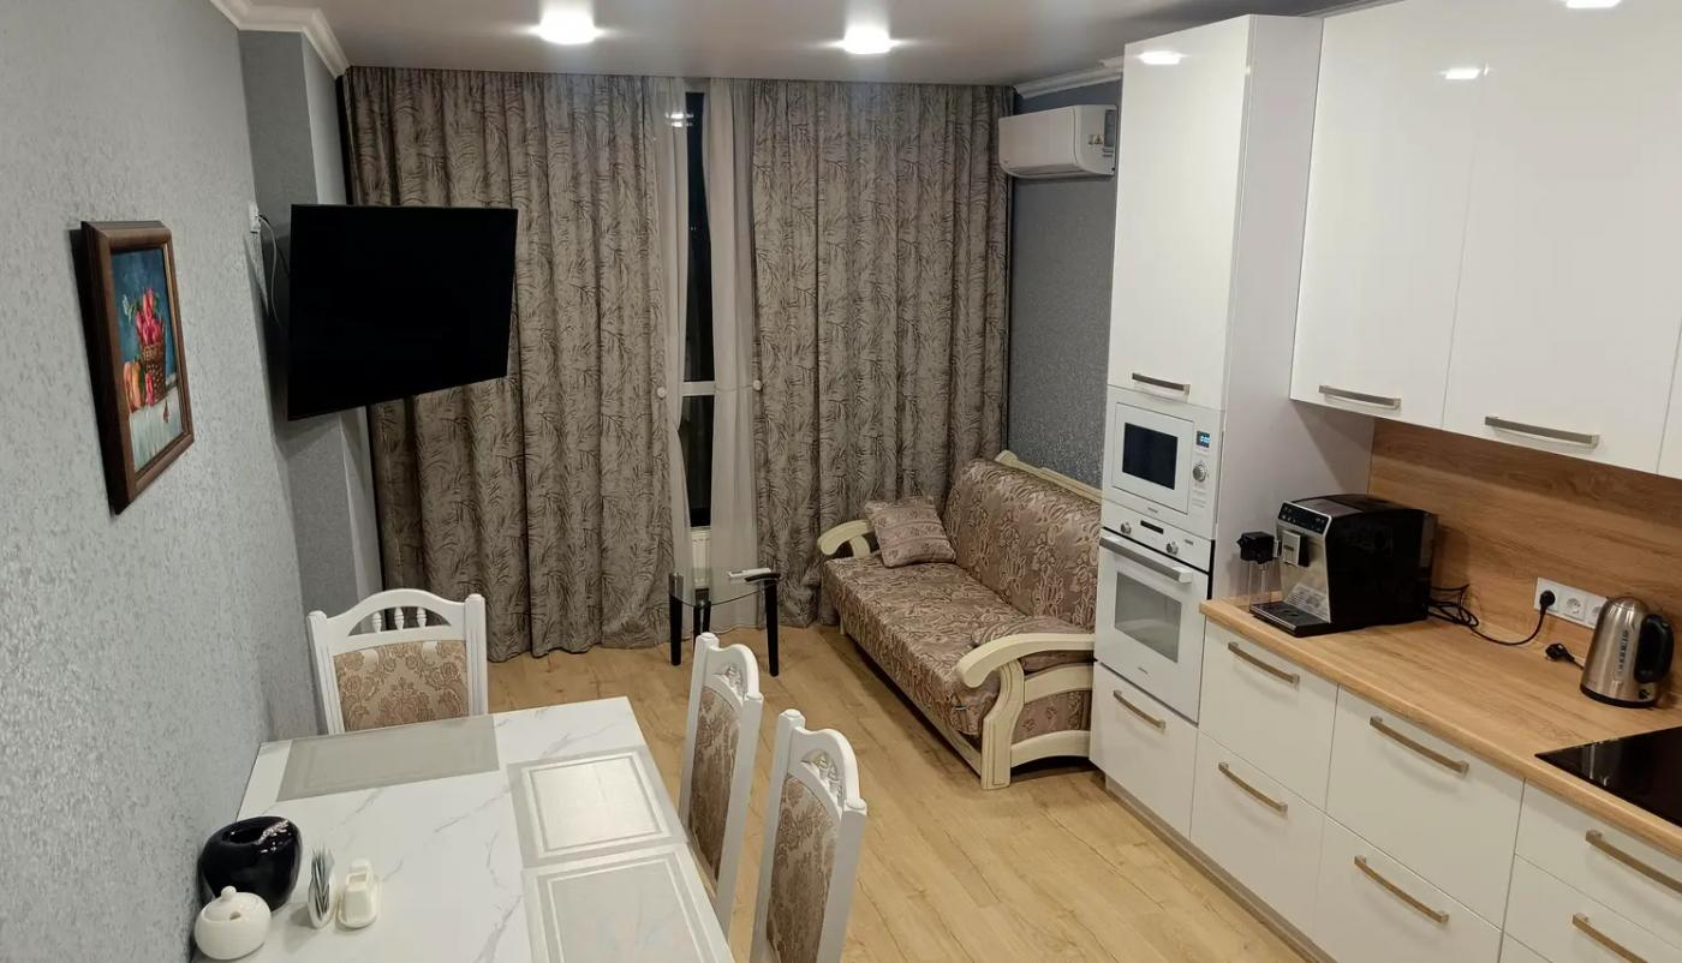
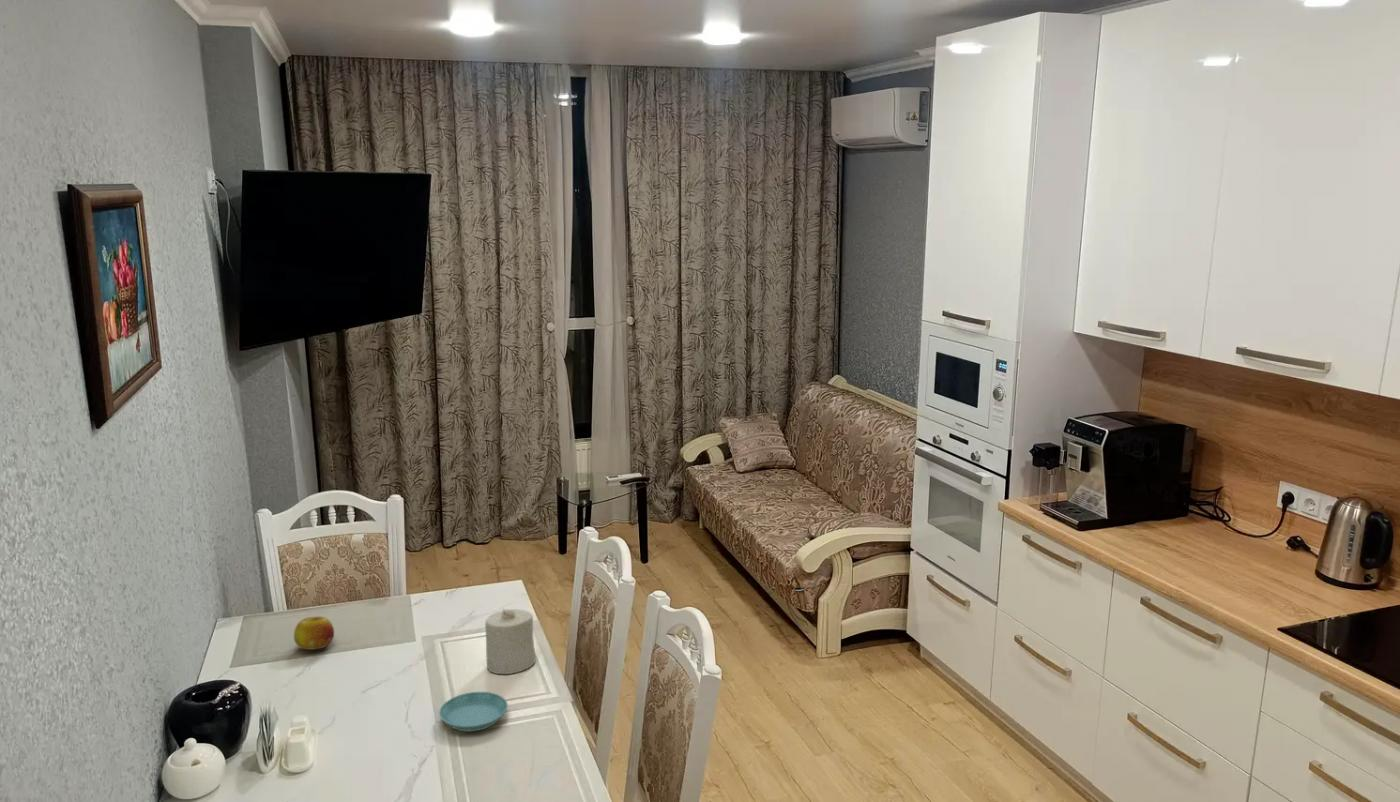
+ saucer (474, 713)
+ fruit (314, 633)
+ candle (510, 636)
